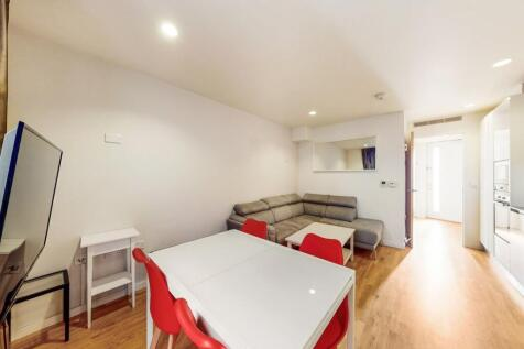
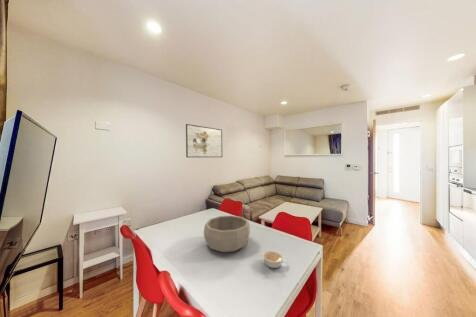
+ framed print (205, 142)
+ legume (273, 259)
+ decorative bowl (227, 233)
